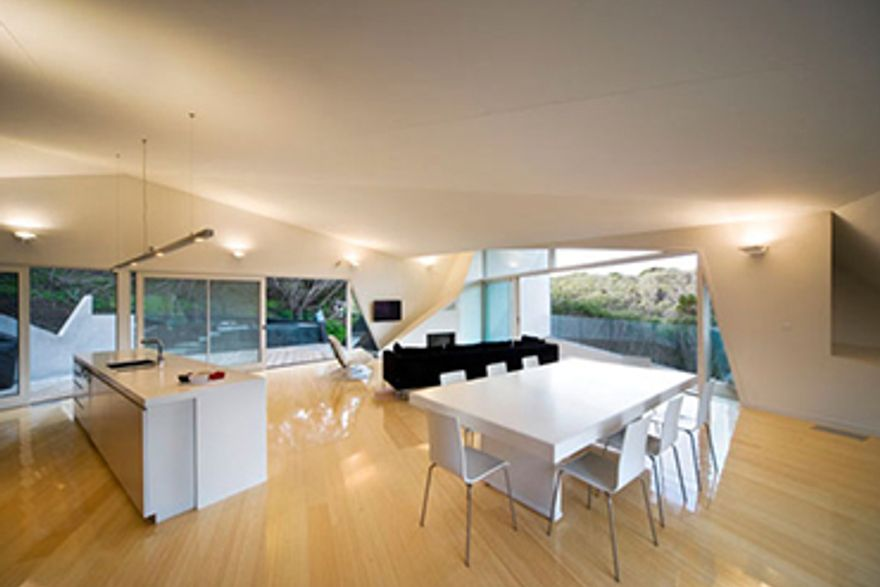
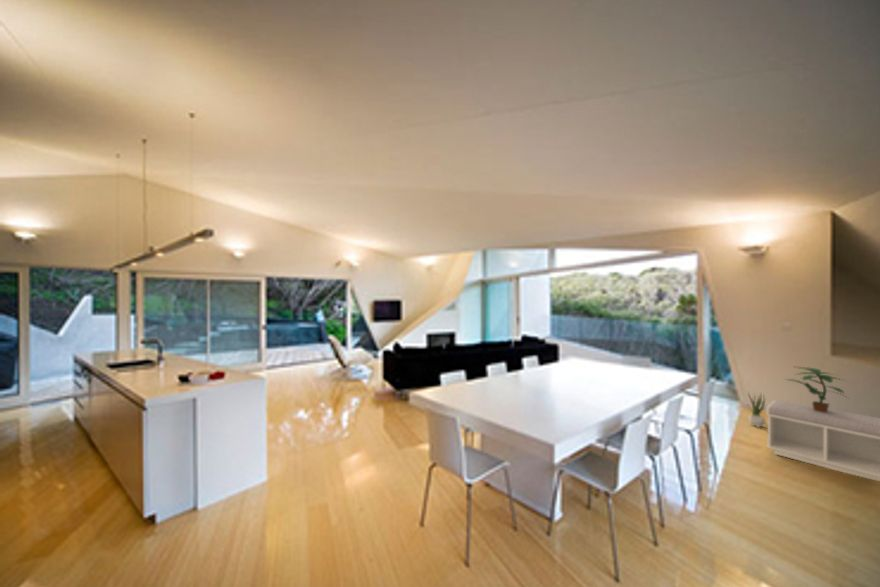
+ potted plant (757, 409)
+ bench (826, 436)
+ potted plant (815, 389)
